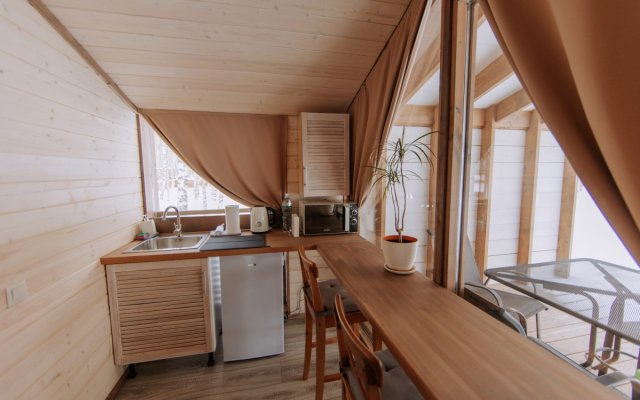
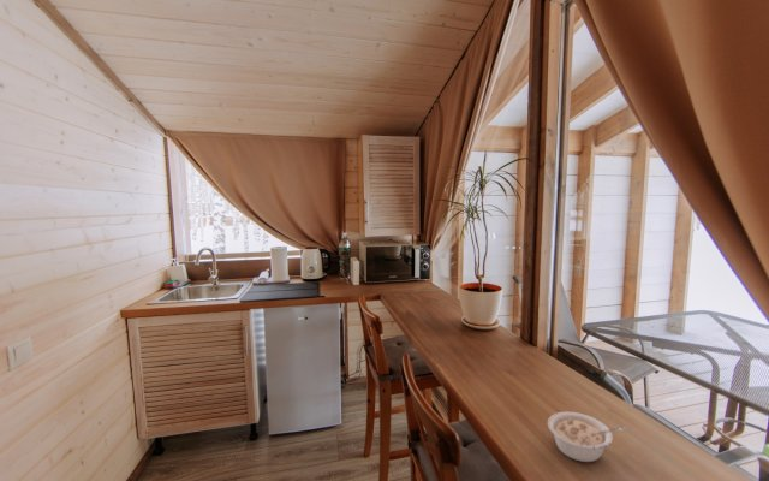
+ legume (579, 435)
